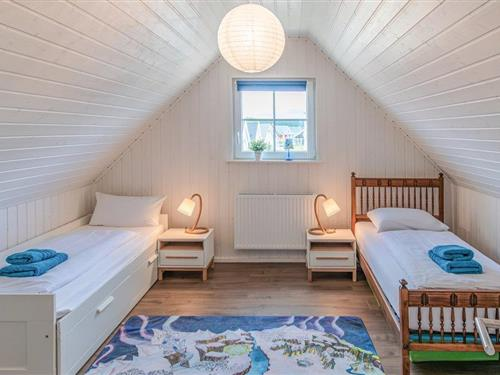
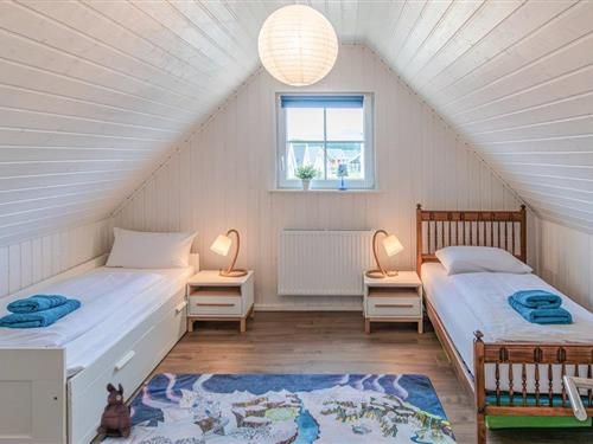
+ plush toy (119, 406)
